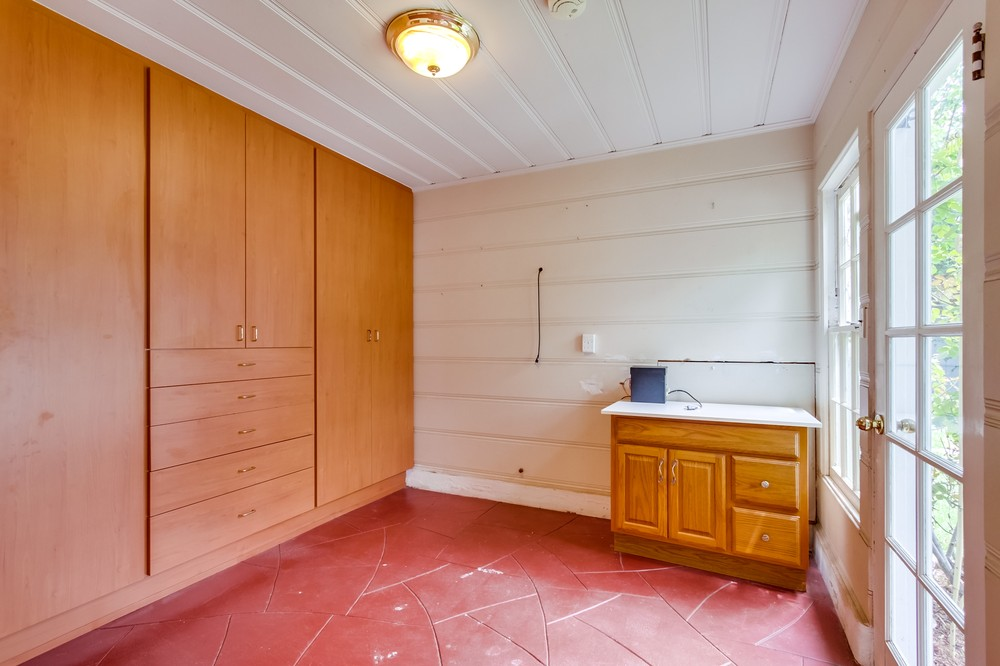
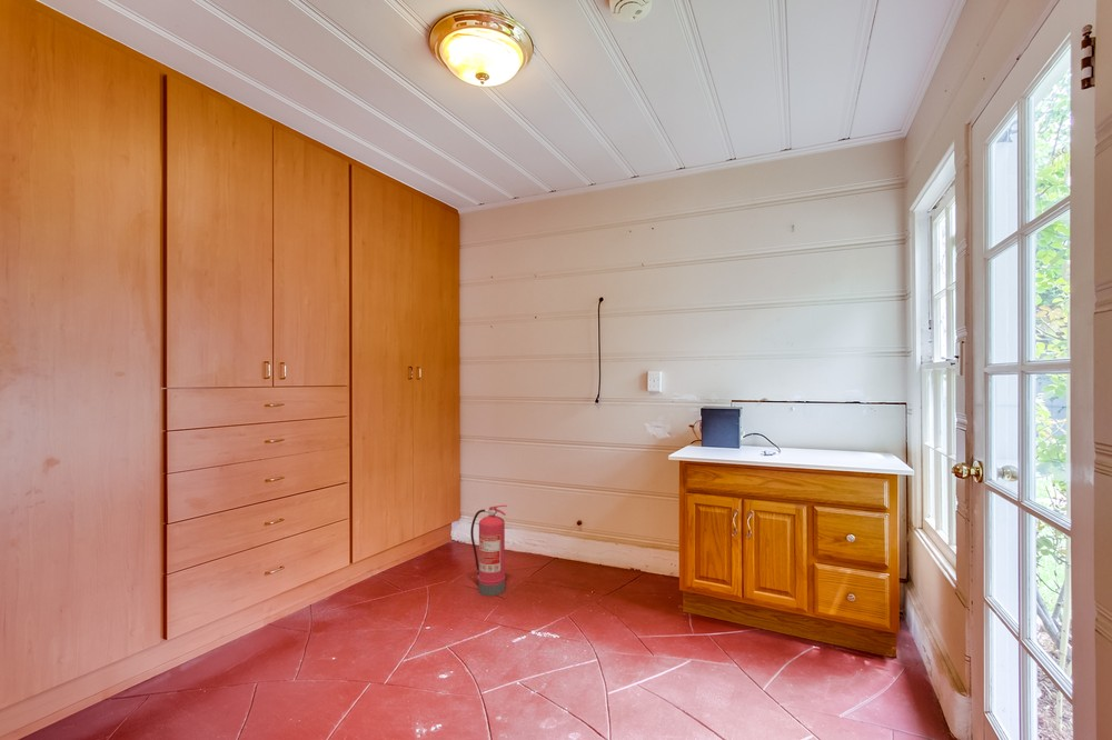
+ fire extinguisher (488, 546)
